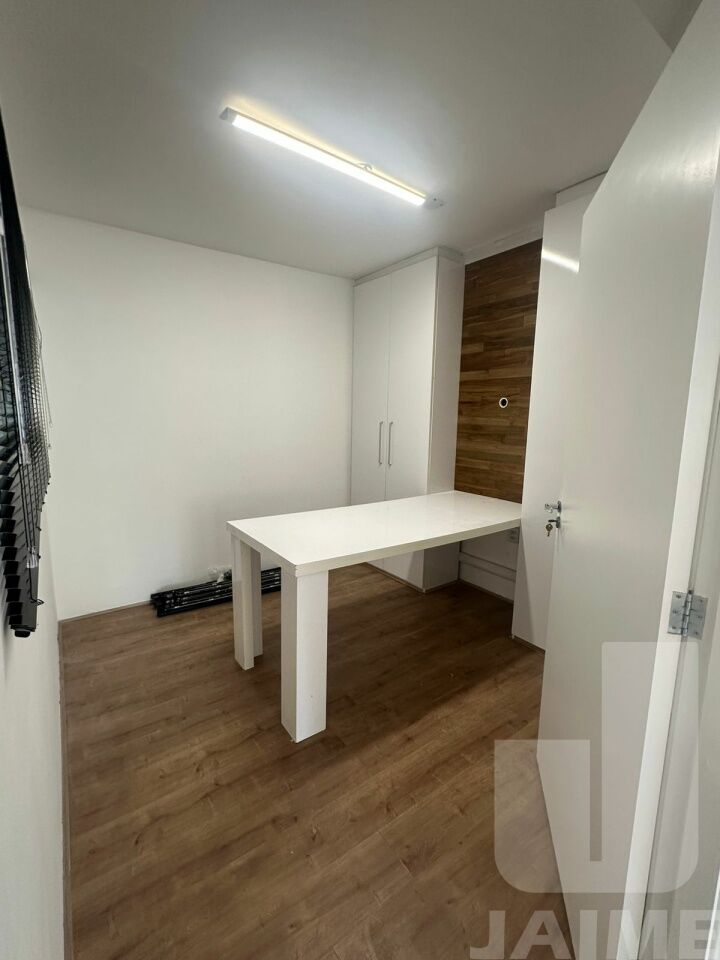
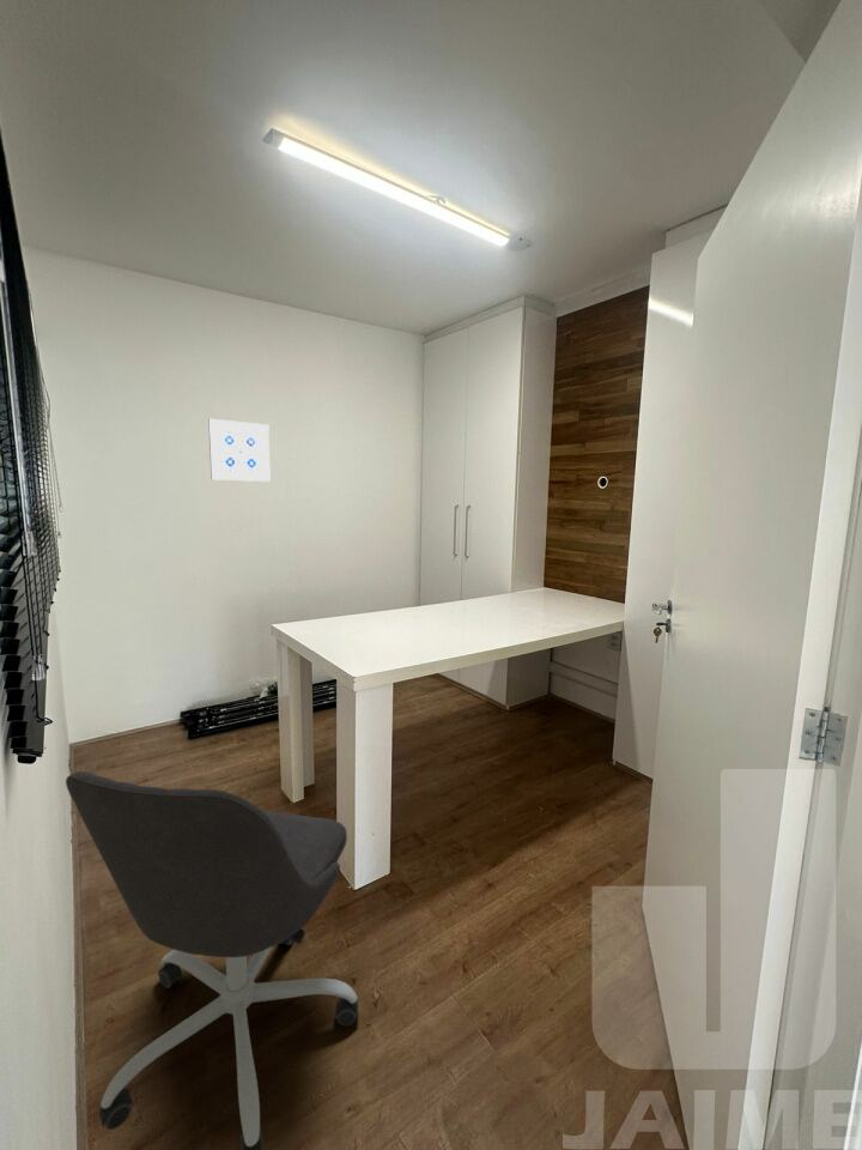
+ wall art (239, 450)
+ office chair (235, 880)
